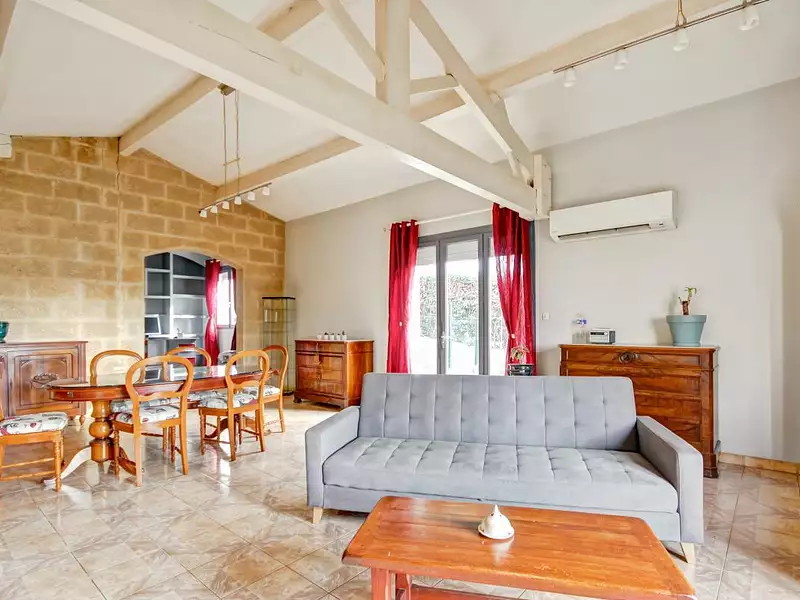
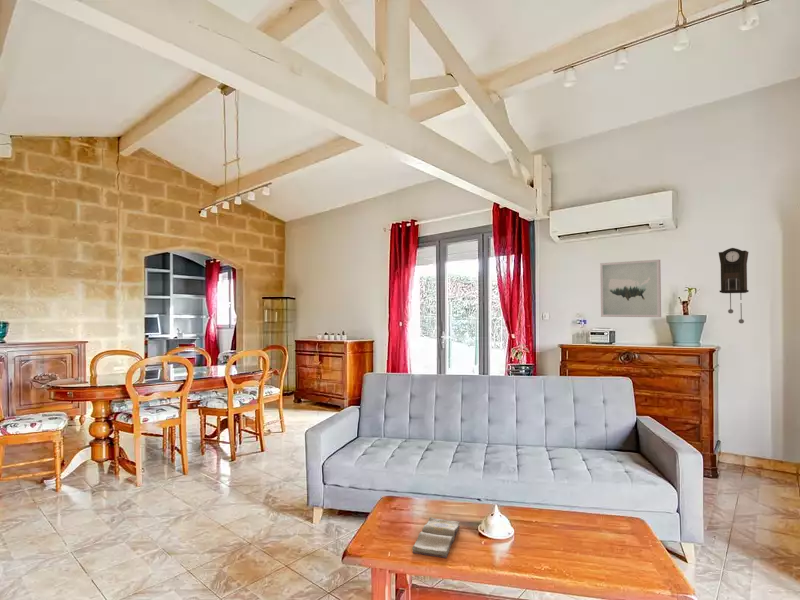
+ wall art (629, 289)
+ diary (437, 535)
+ pendulum clock (734, 286)
